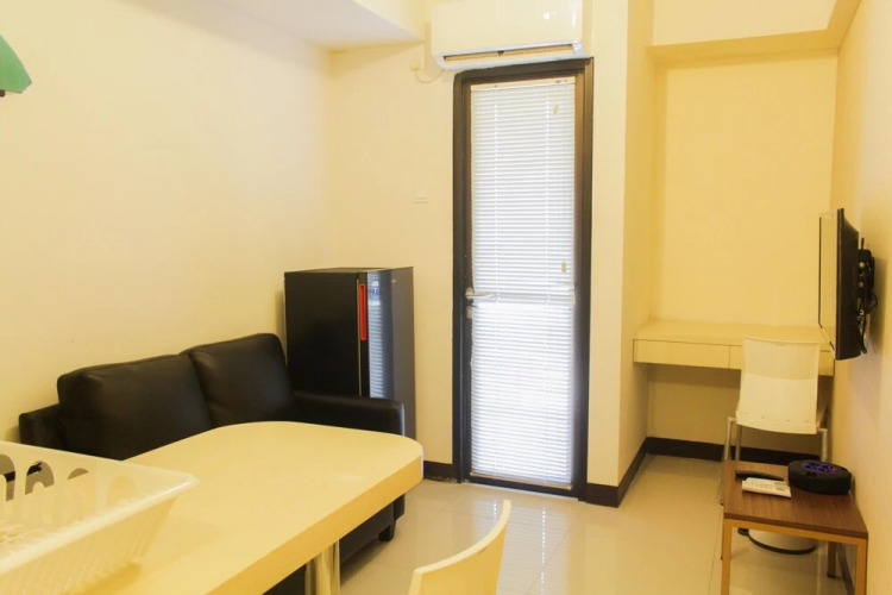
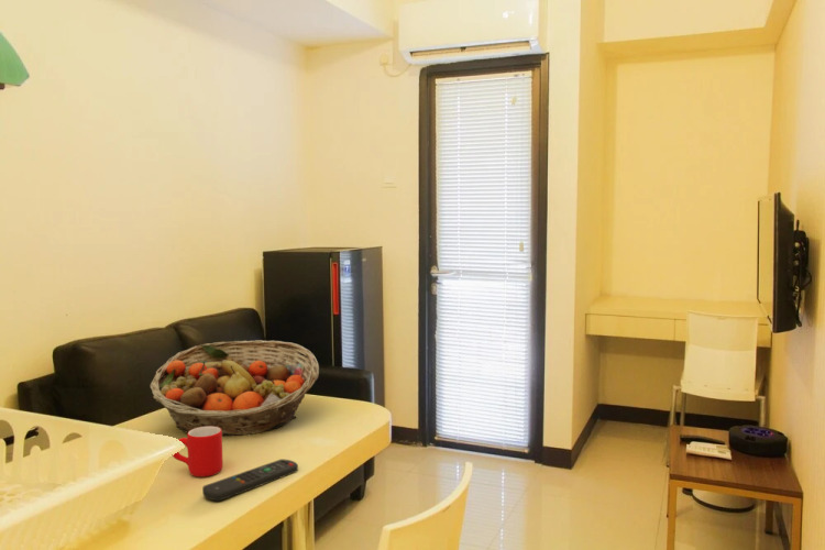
+ remote control (252, 477)
+ fruit basket (237, 385)
+ mug (196, 451)
